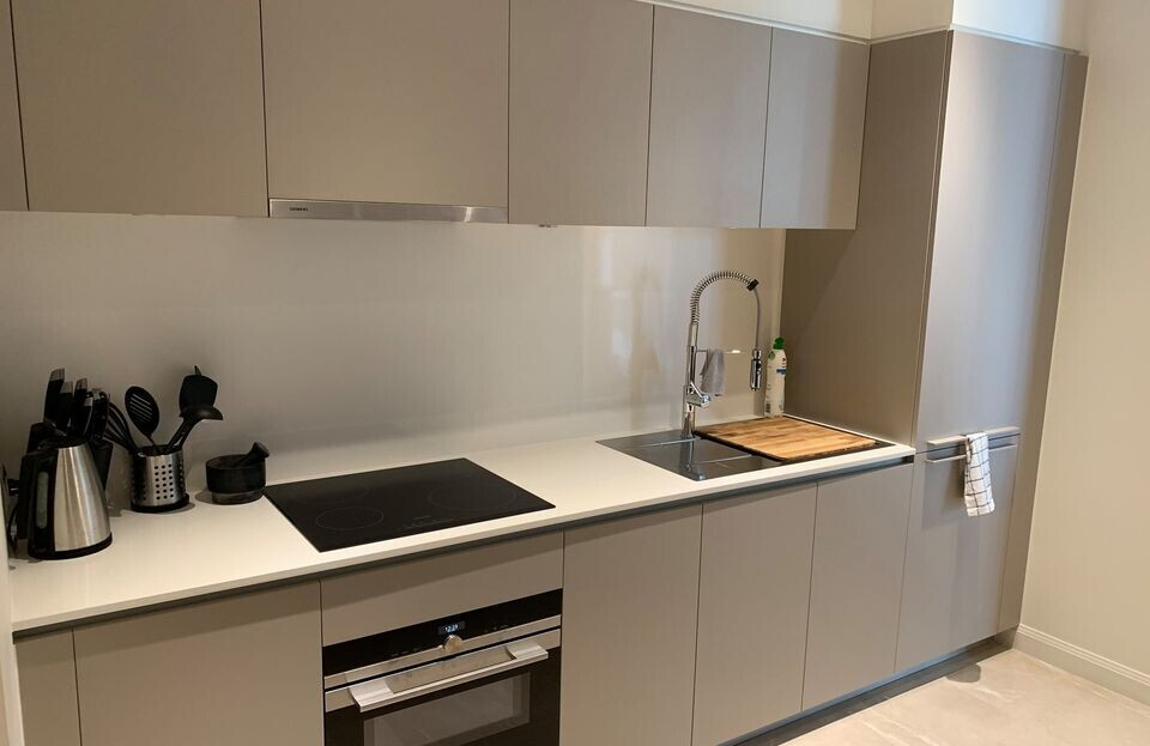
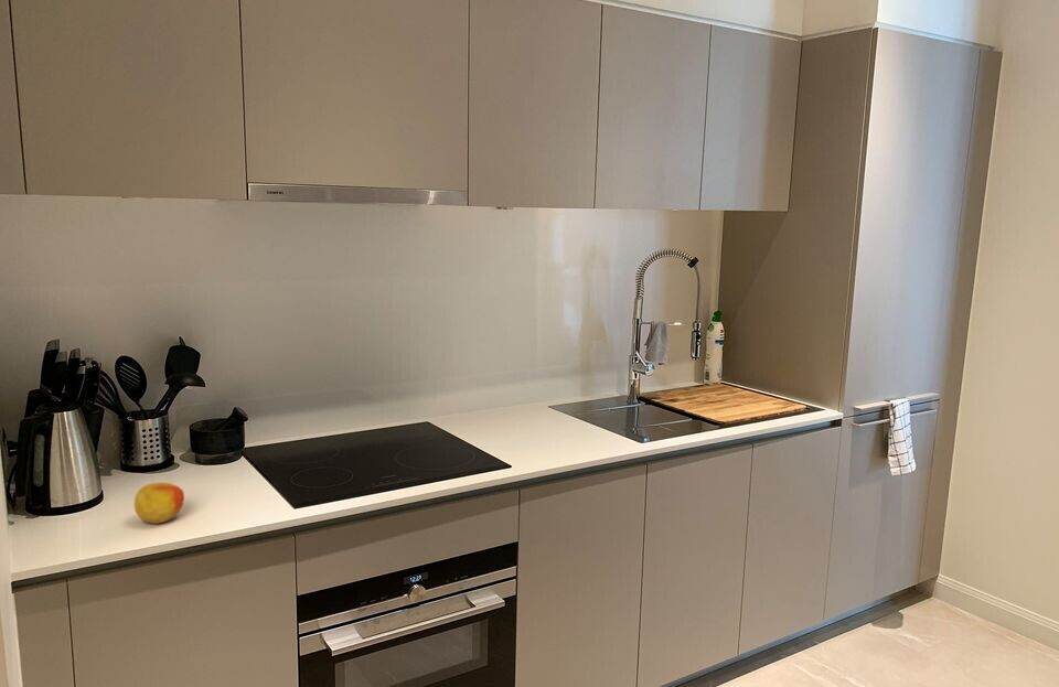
+ apple (159, 501)
